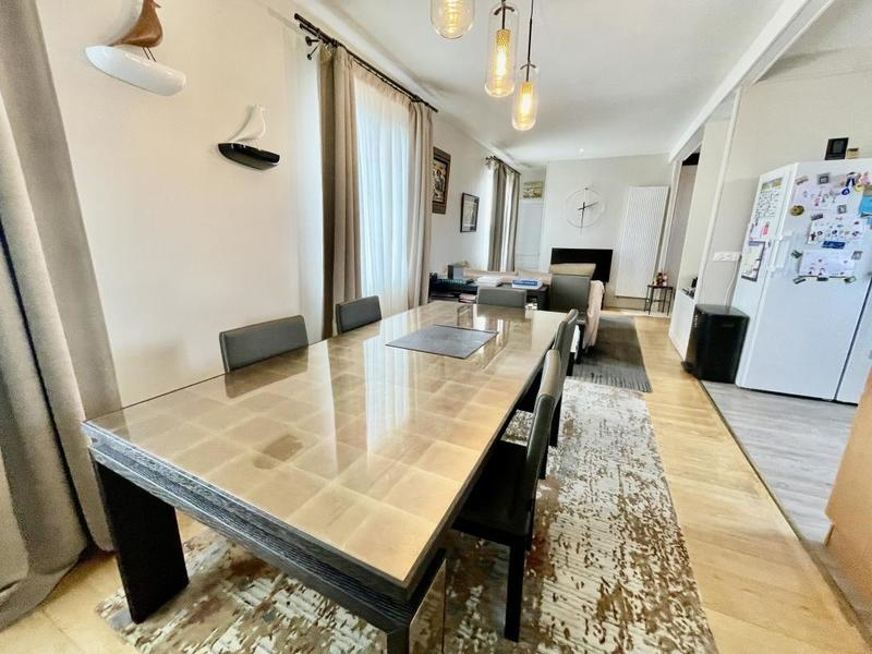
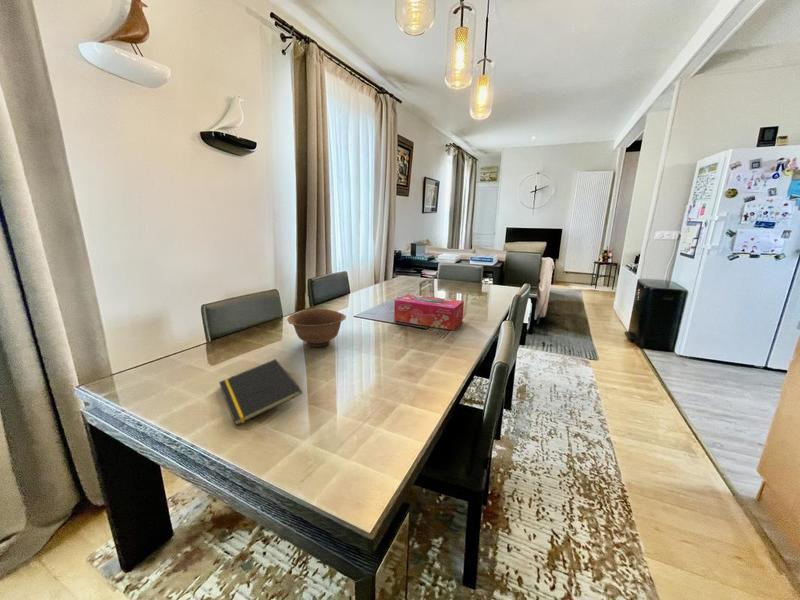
+ bowl (317, 329)
+ tissue box (428, 310)
+ notepad (258, 387)
